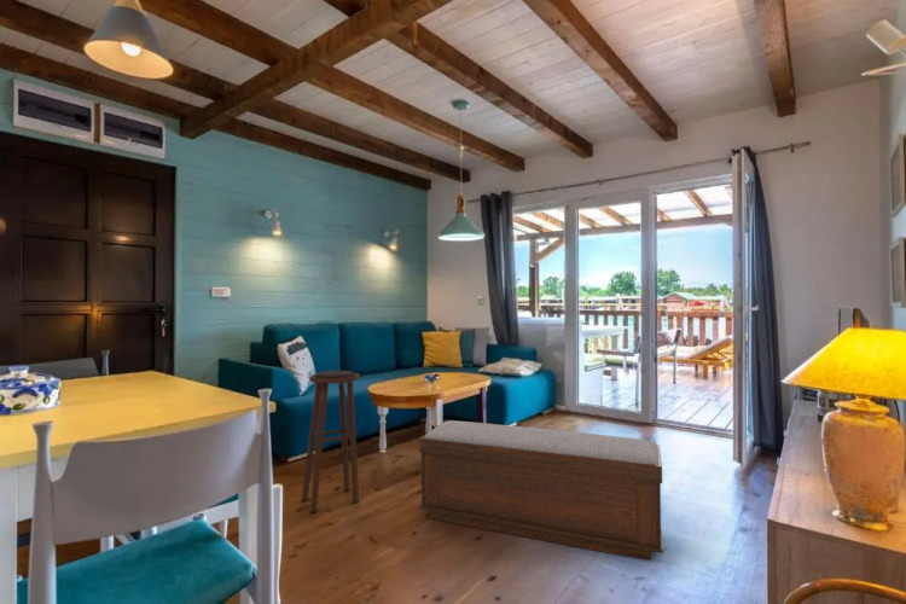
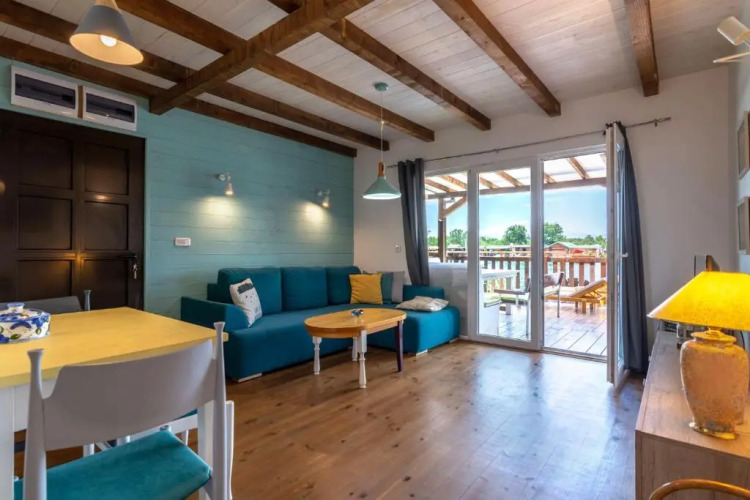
- bench (536, 478)
- stool (332, 437)
